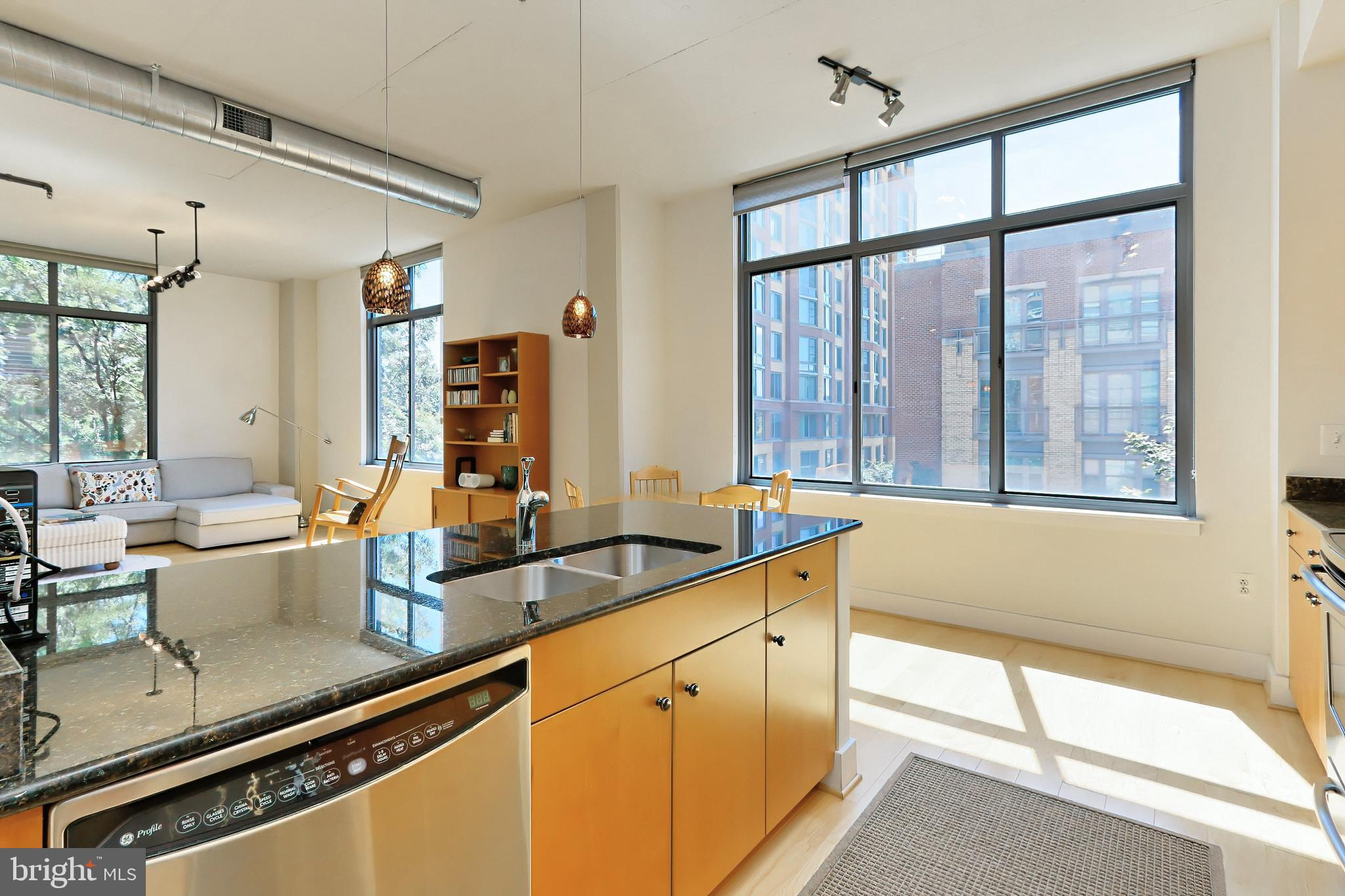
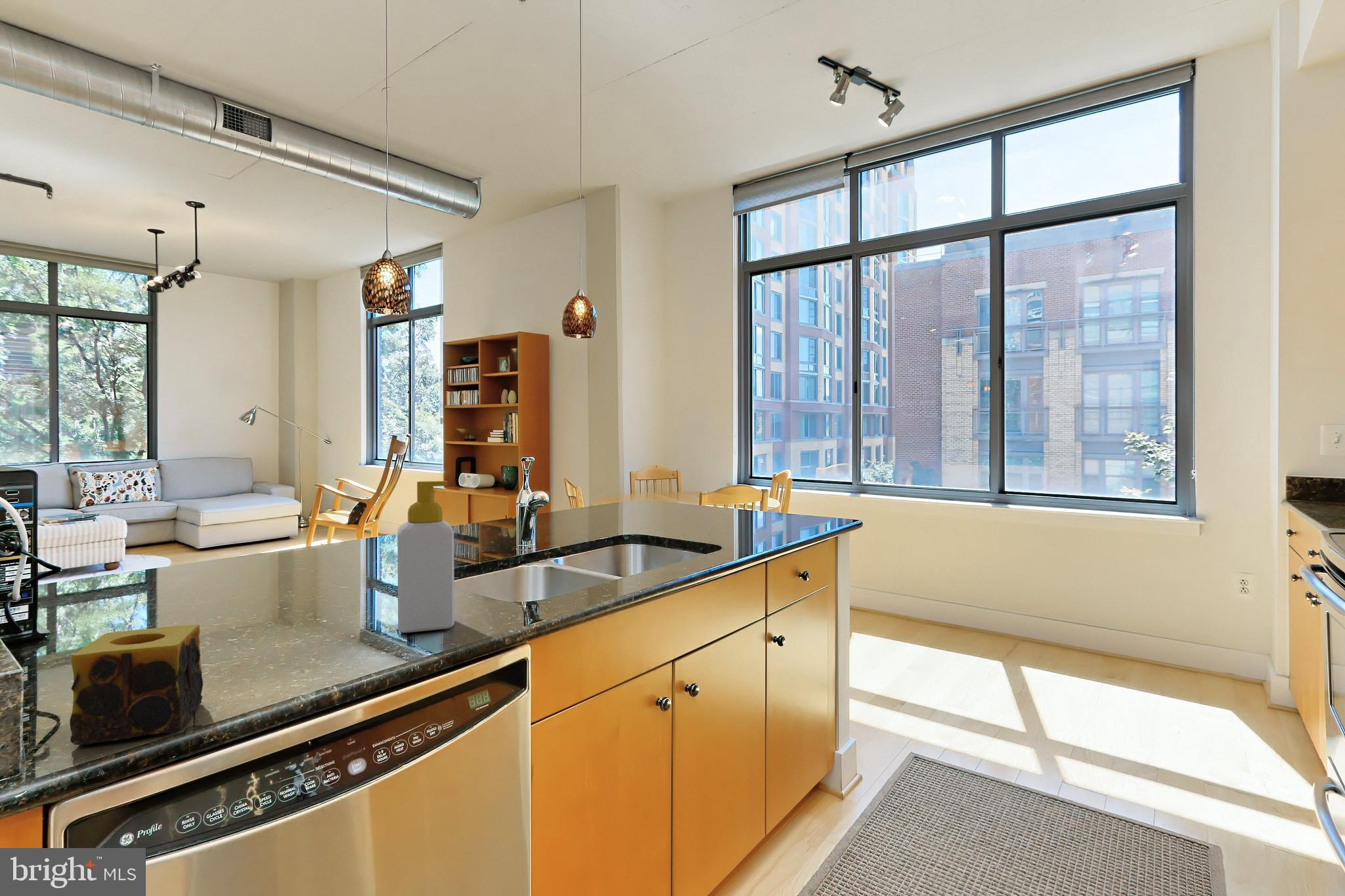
+ soap bottle (425, 553)
+ candle (141, 680)
